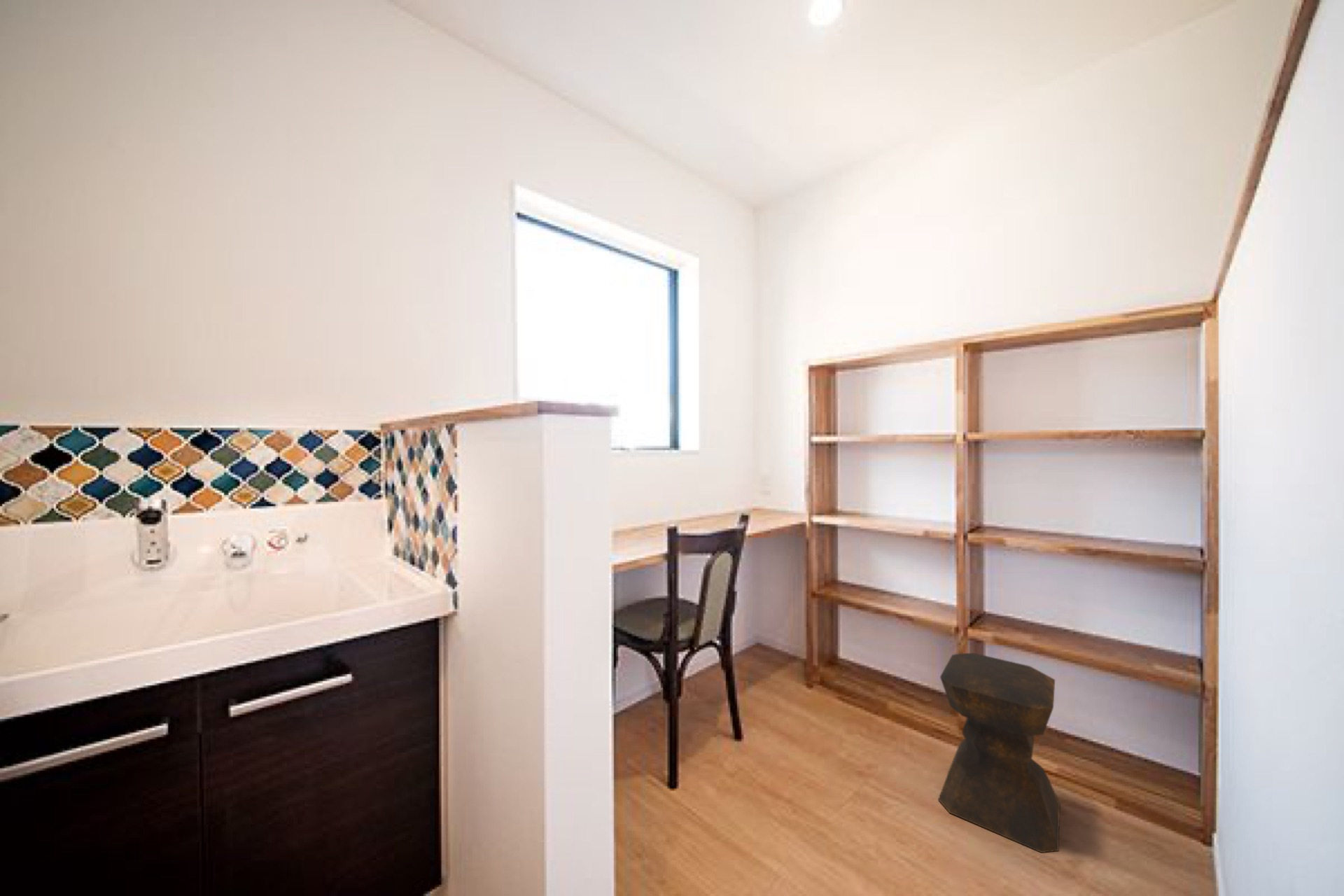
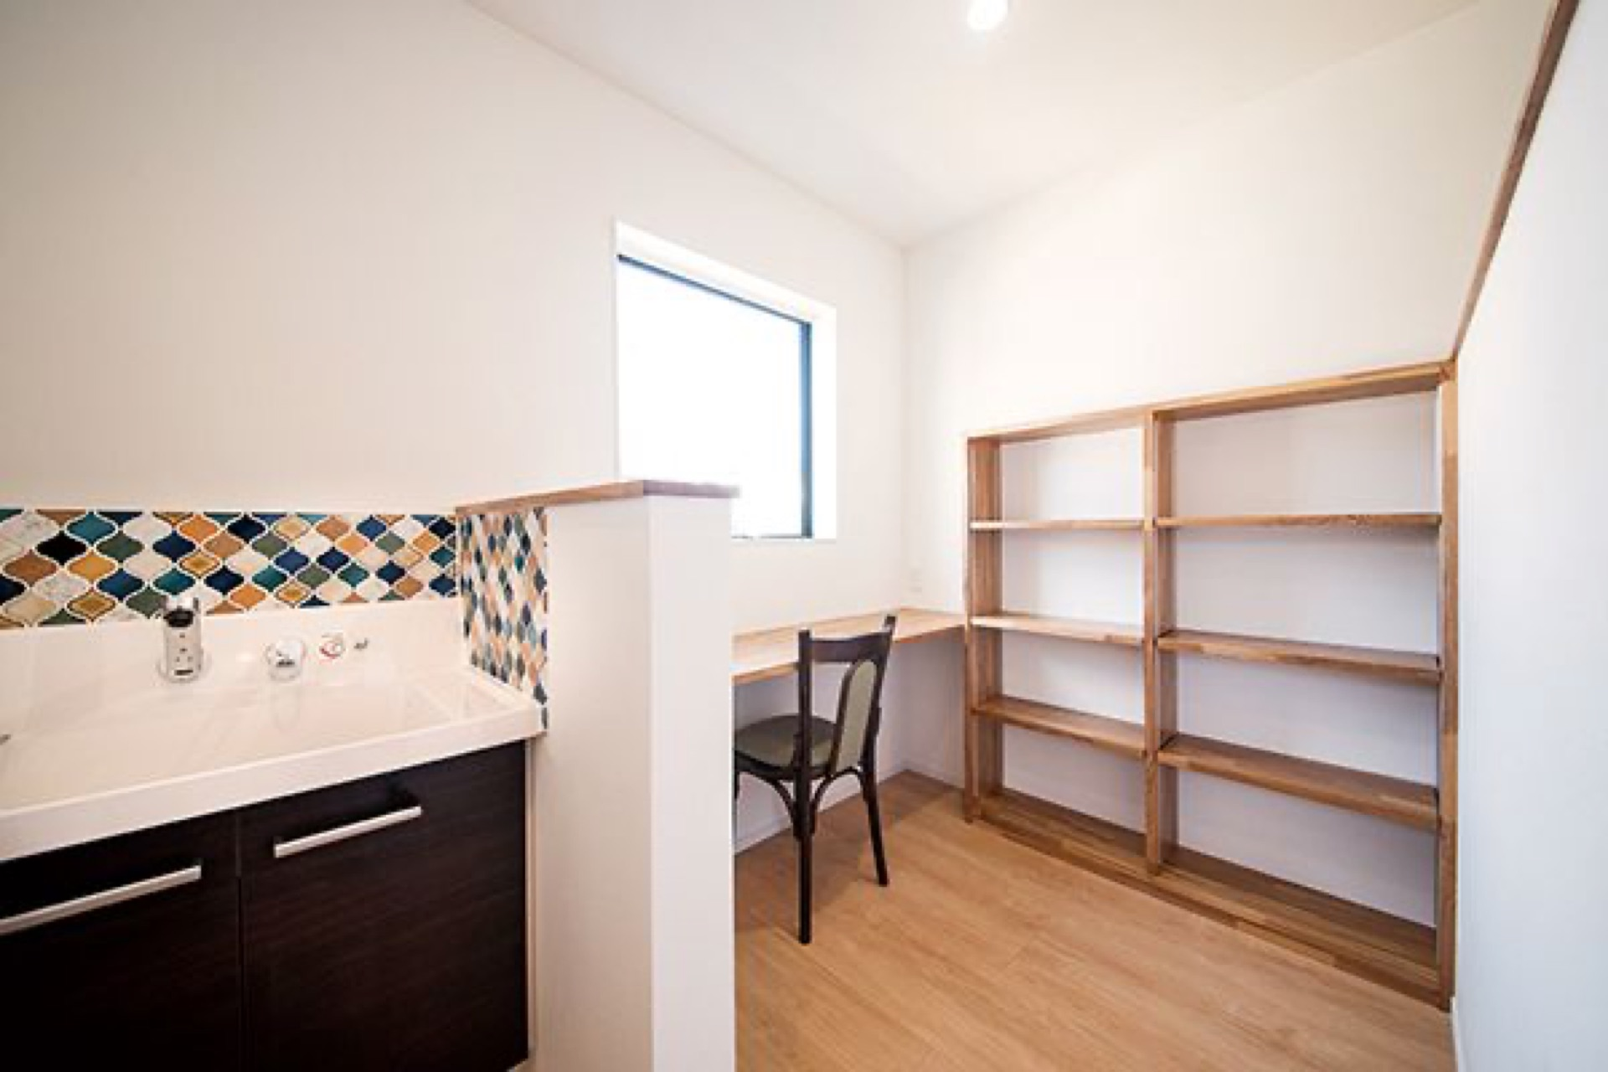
- stool (997, 736)
